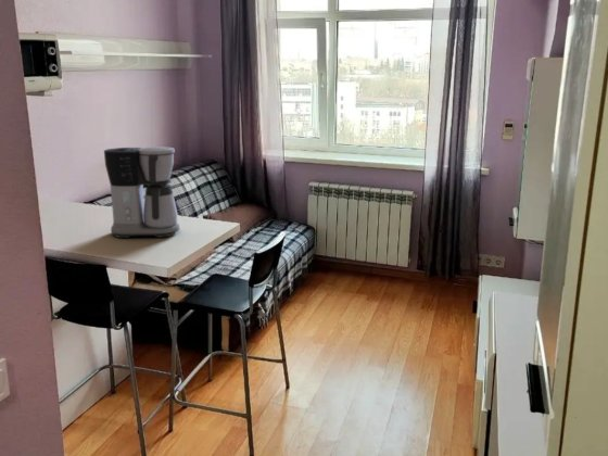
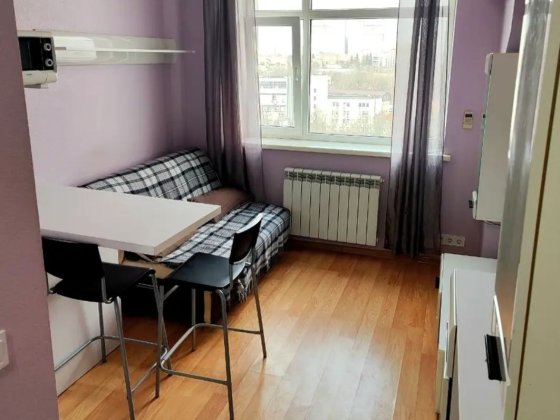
- coffee maker (141, 191)
